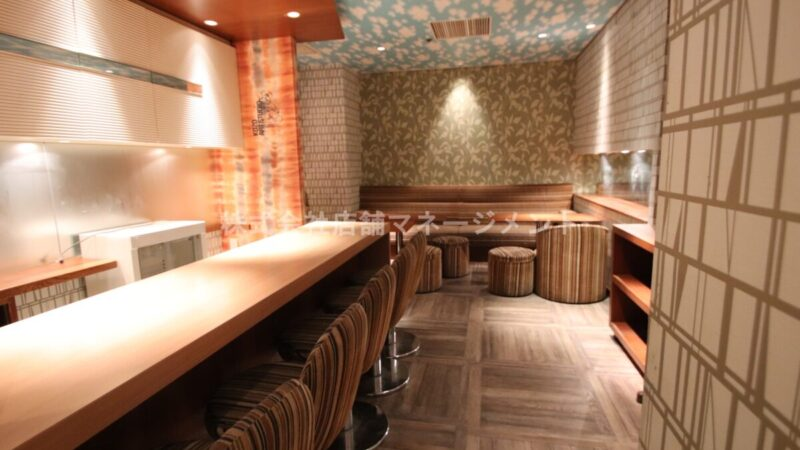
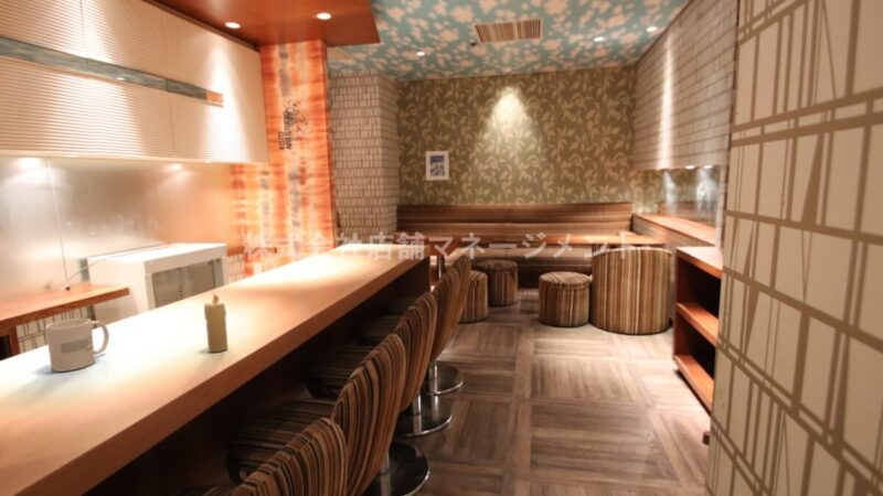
+ candle (215, 321)
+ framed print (437, 165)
+ mug (76, 342)
